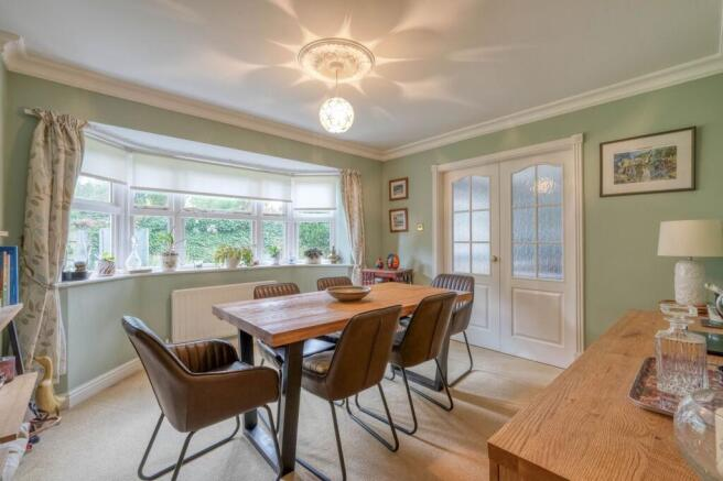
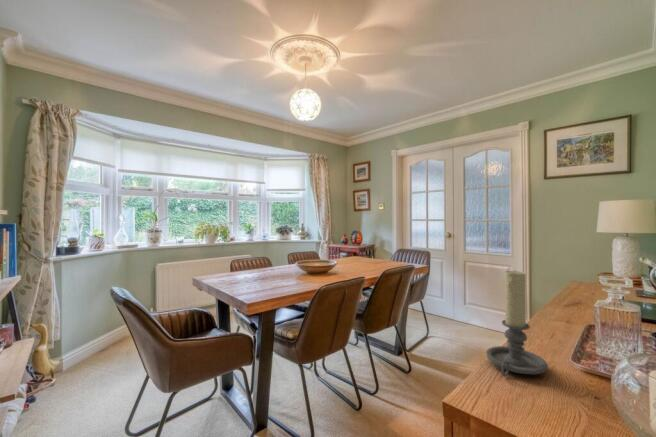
+ candle holder (513, 319)
